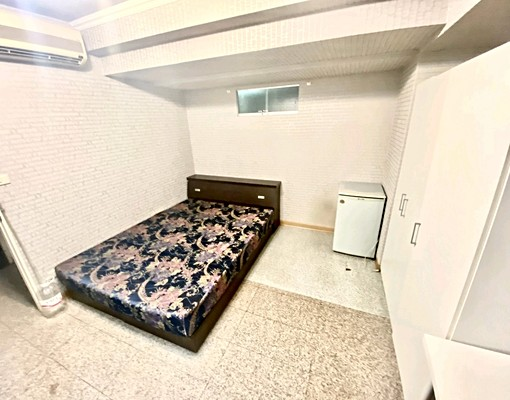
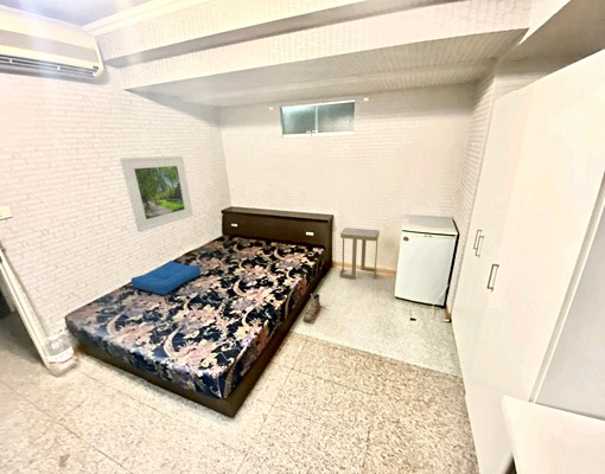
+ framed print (161, 191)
+ shoe (312, 305)
+ seat cushion (167, 276)
+ side table (356, 252)
